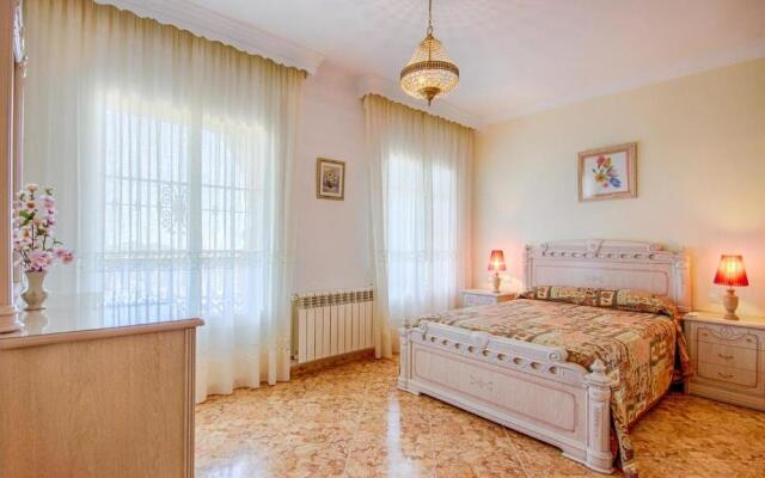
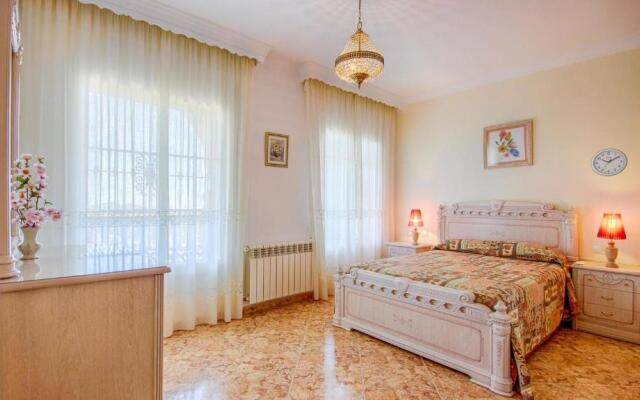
+ wall clock (608, 162)
